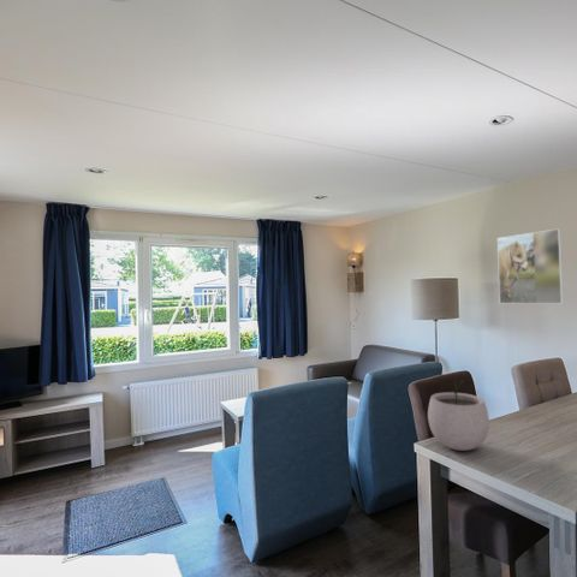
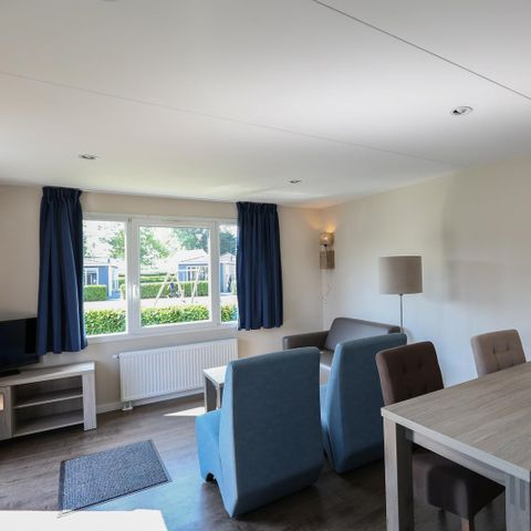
- plant pot (457, 411)
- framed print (528, 268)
